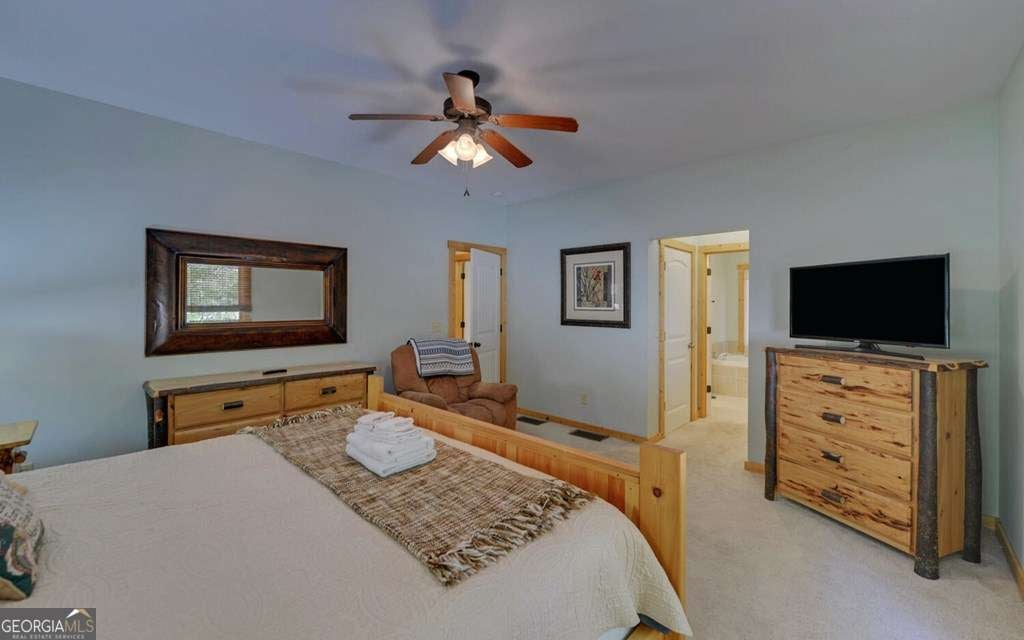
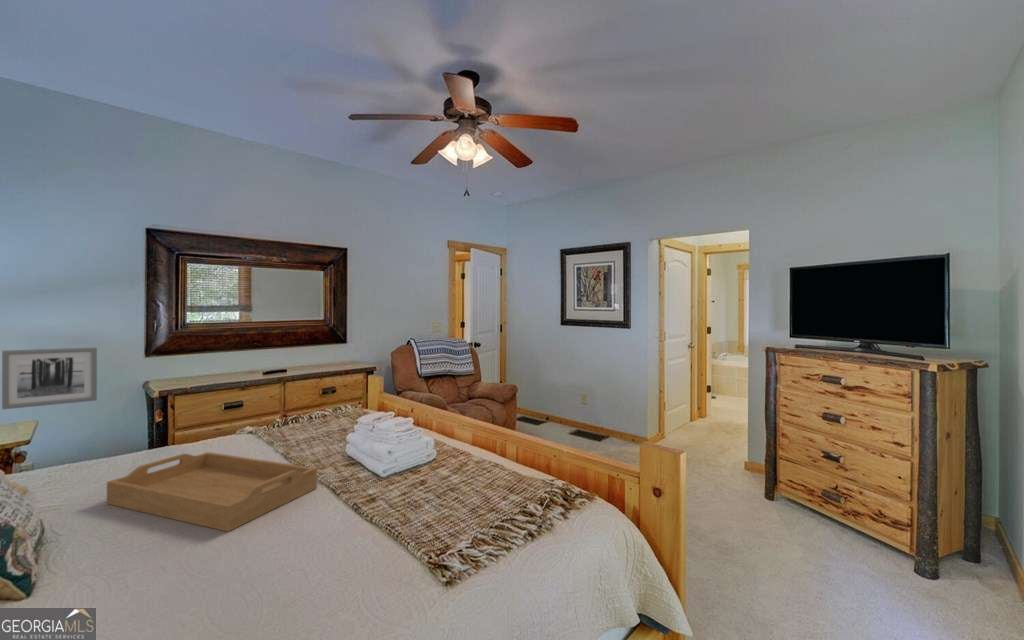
+ wall art (52, 376)
+ serving tray (216, 481)
